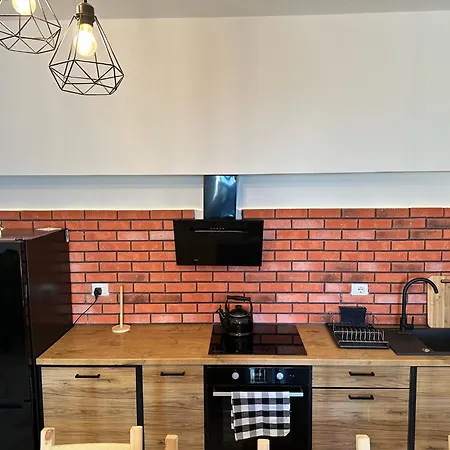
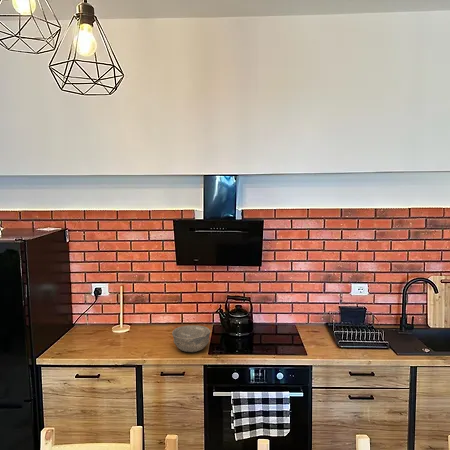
+ bowl (191, 340)
